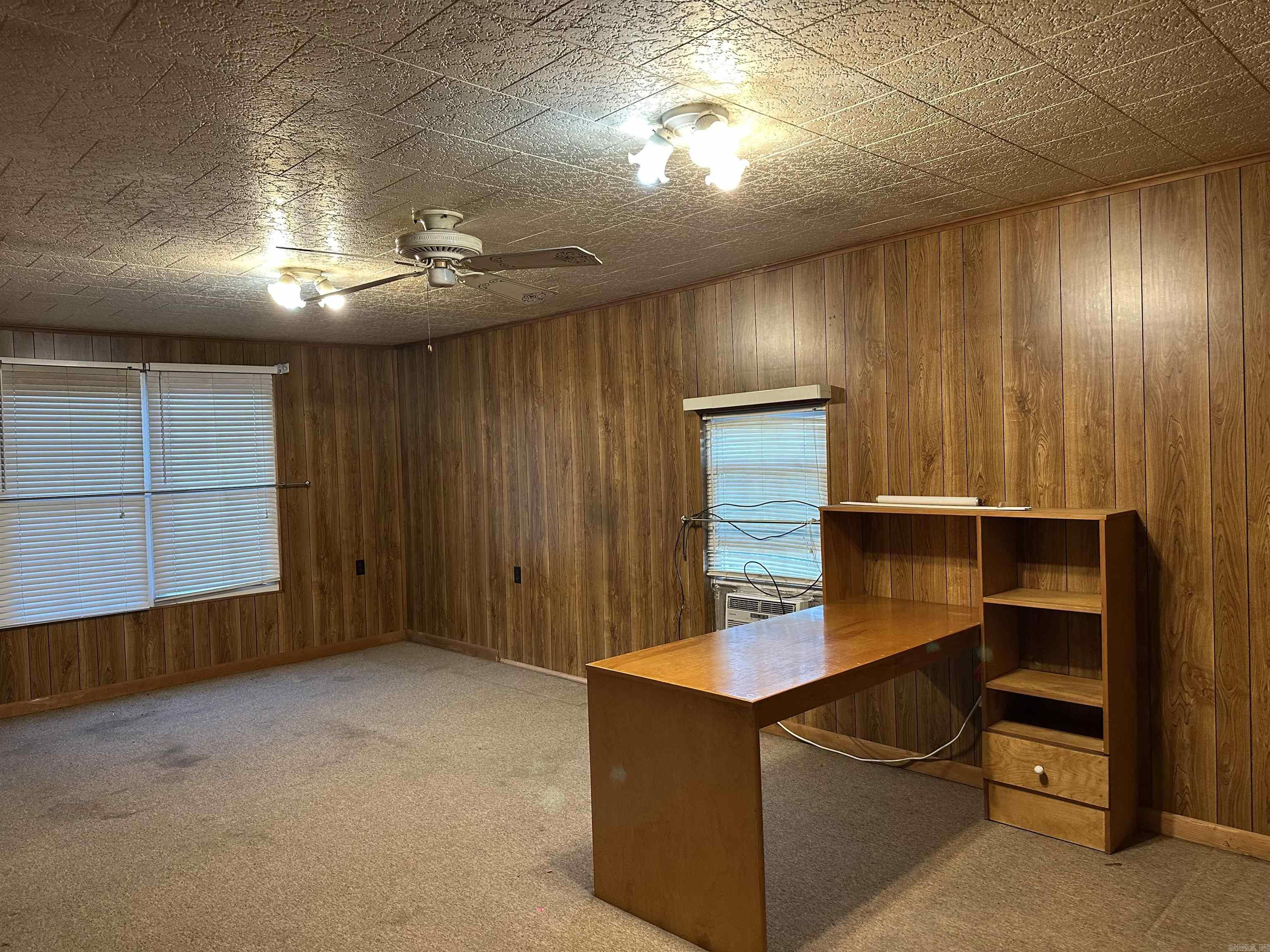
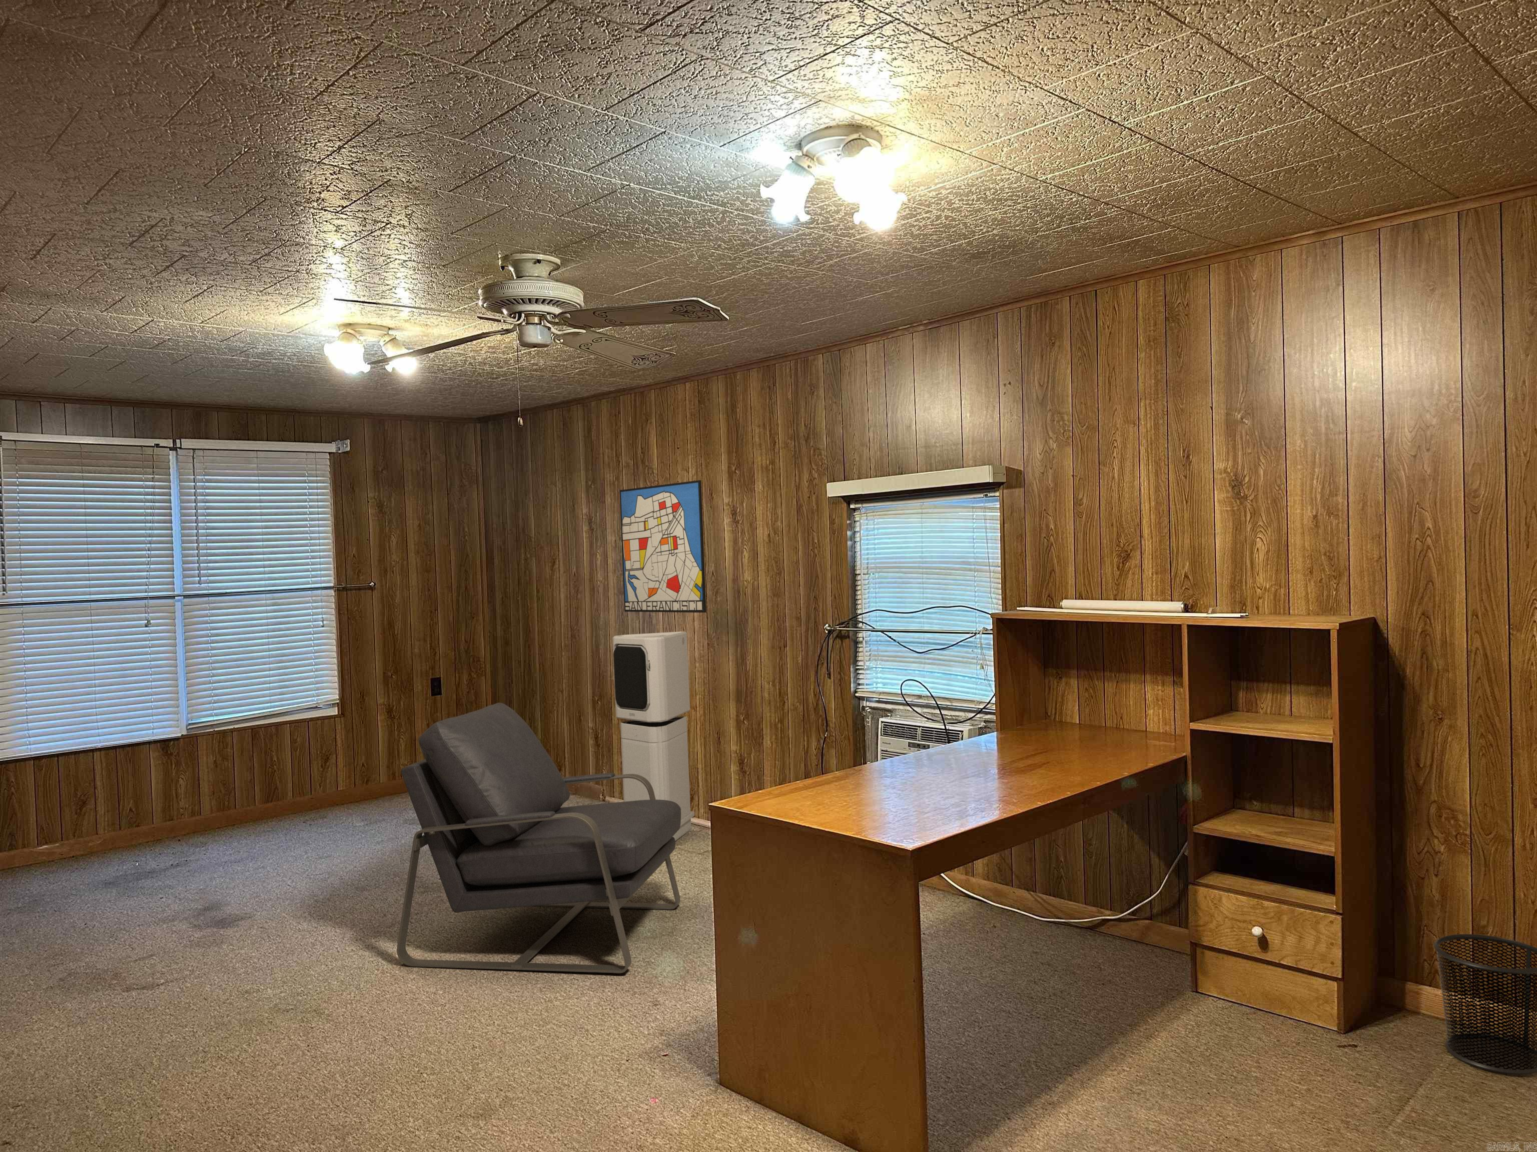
+ air purifier (662, 735)
+ wall art (661, 548)
+ waste bin (1493, 1003)
+ chair (549, 822)
